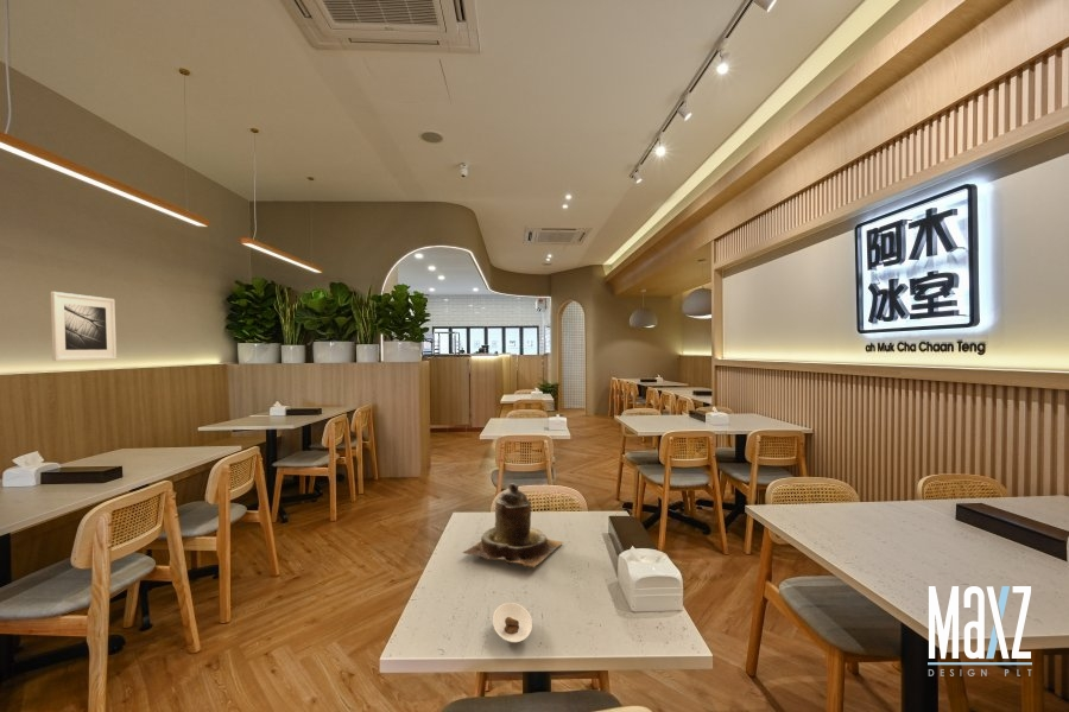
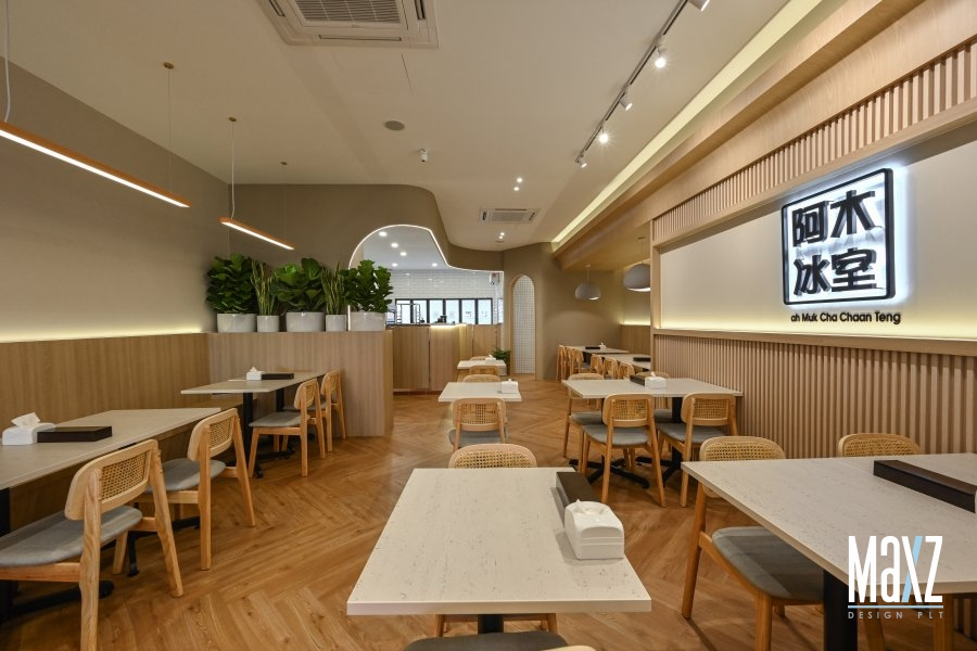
- teapot (514, 517)
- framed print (86, 328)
- saucer (512, 625)
